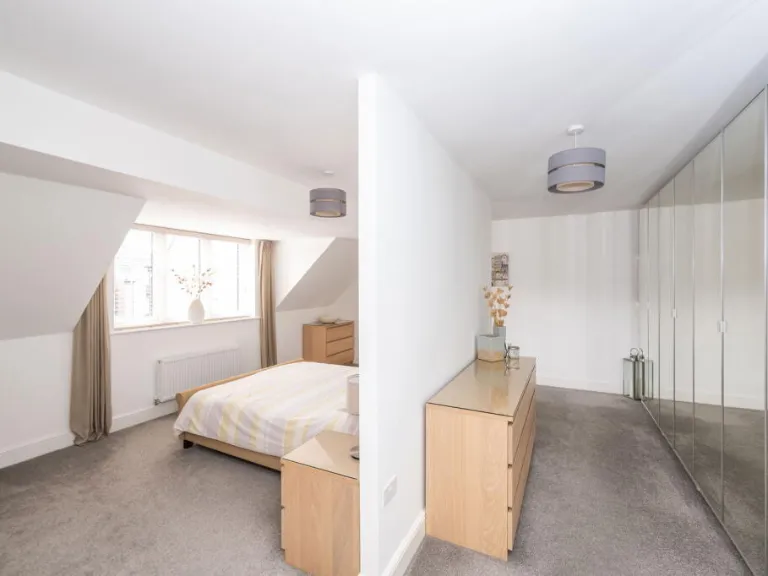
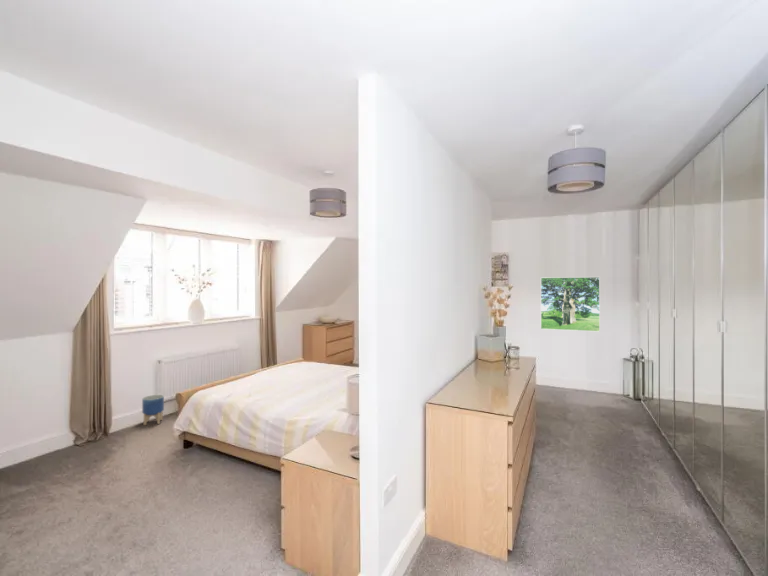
+ planter (153, 409)
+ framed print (569, 303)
